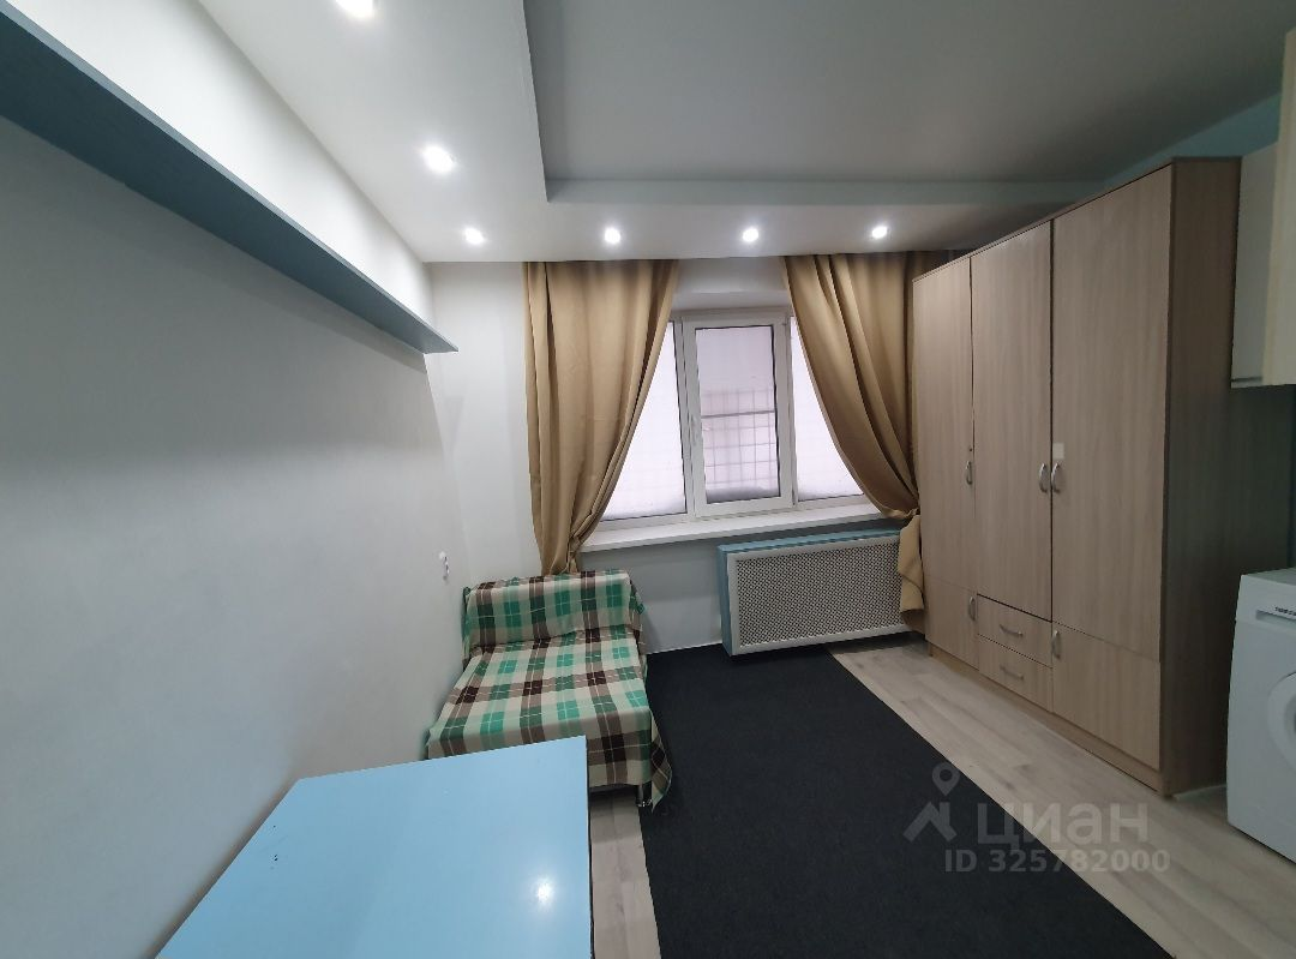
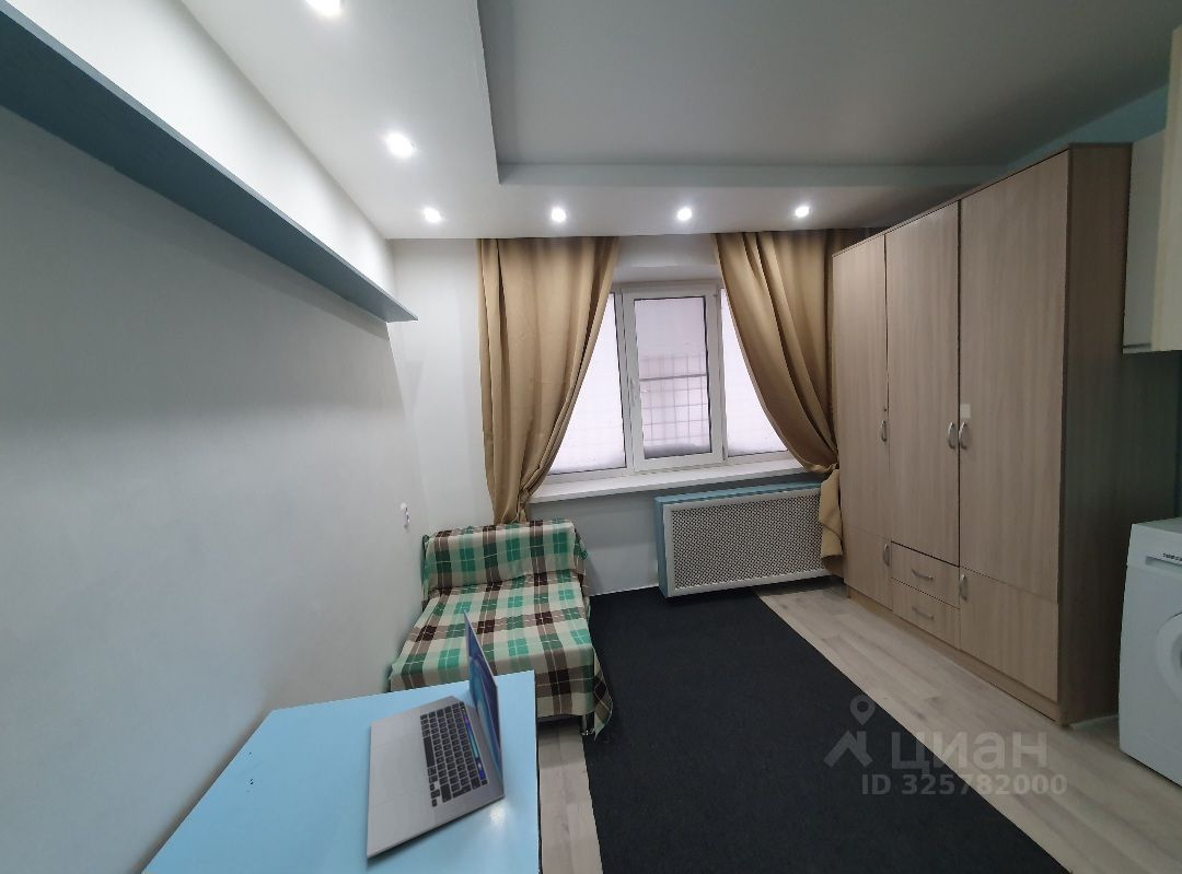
+ laptop (426, 707)
